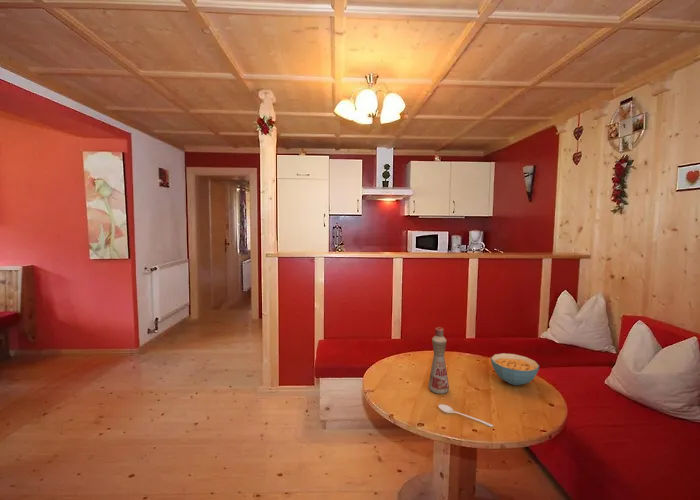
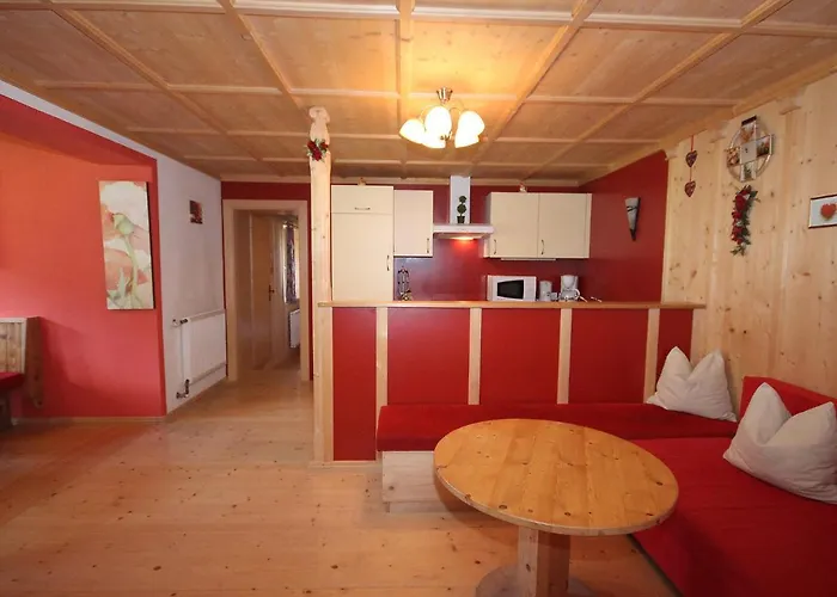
- cereal bowl (514, 371)
- stirrer (464, 415)
- bottle (439, 358)
